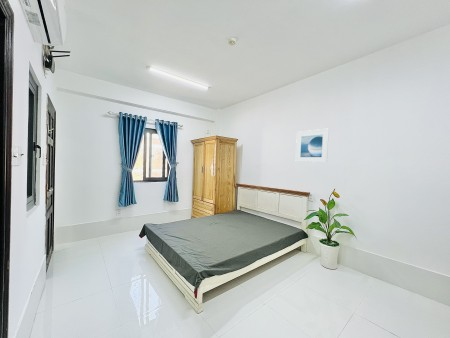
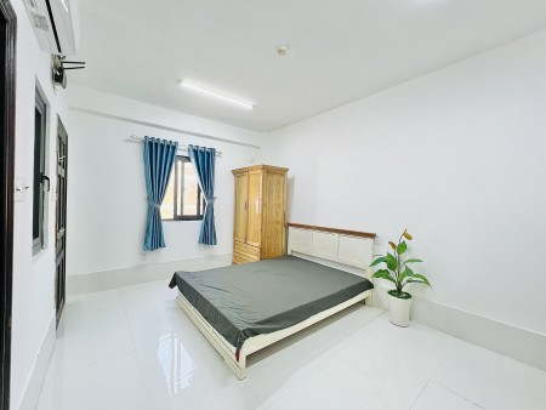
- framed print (311, 146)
